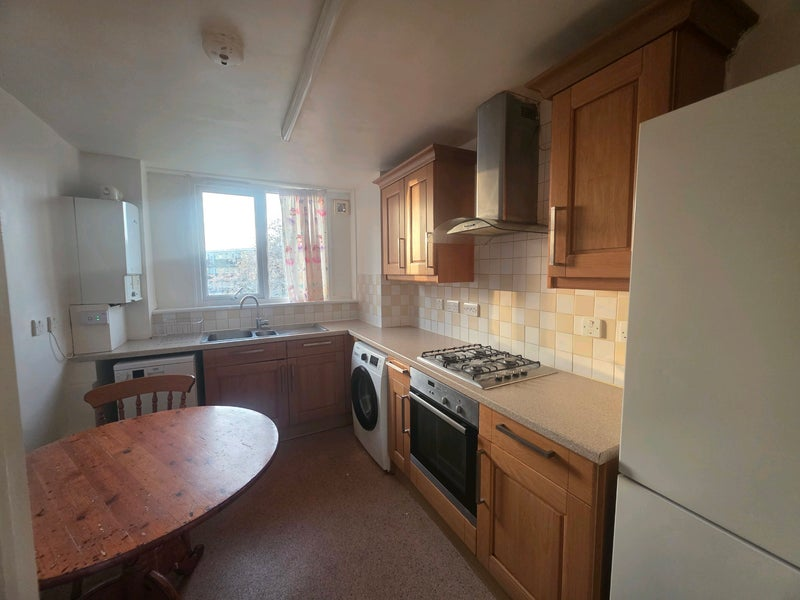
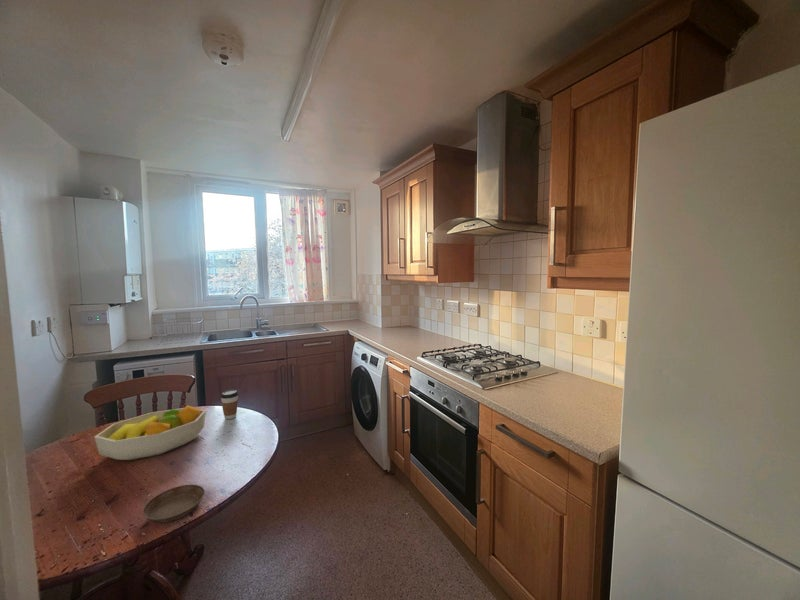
+ fruit bowl (155, 428)
+ coffee cup (229, 404)
+ saucer (175, 504)
